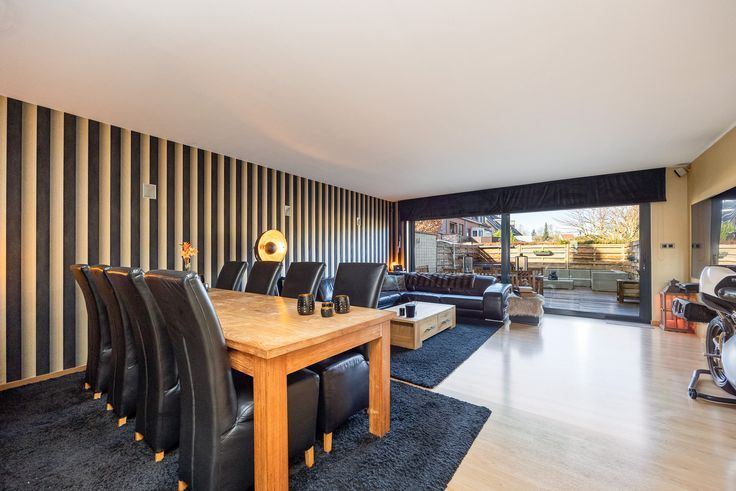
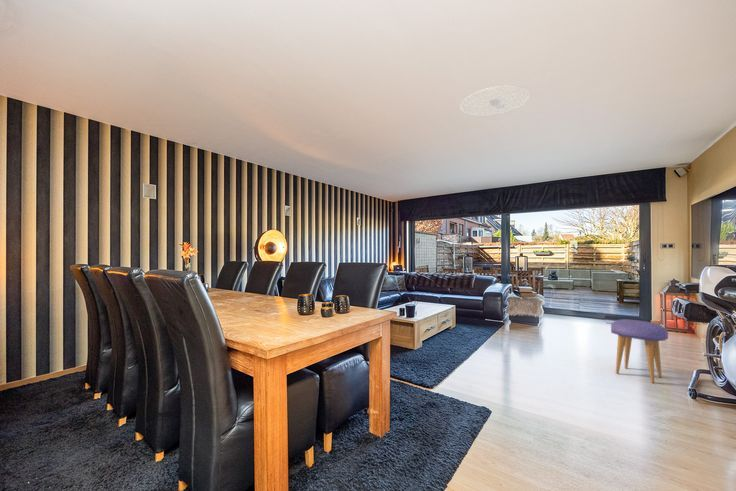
+ ceiling light (493, 99)
+ stool (645, 346)
